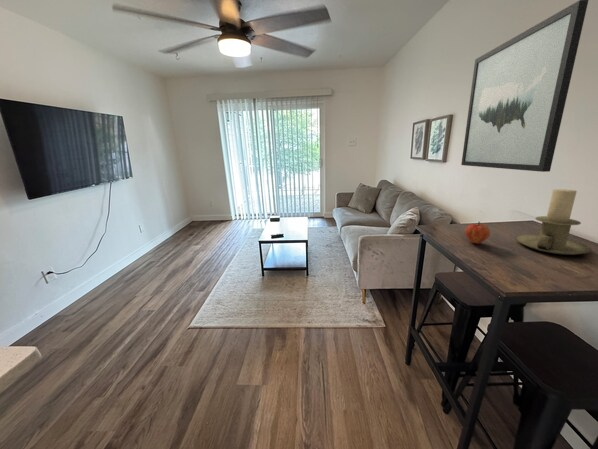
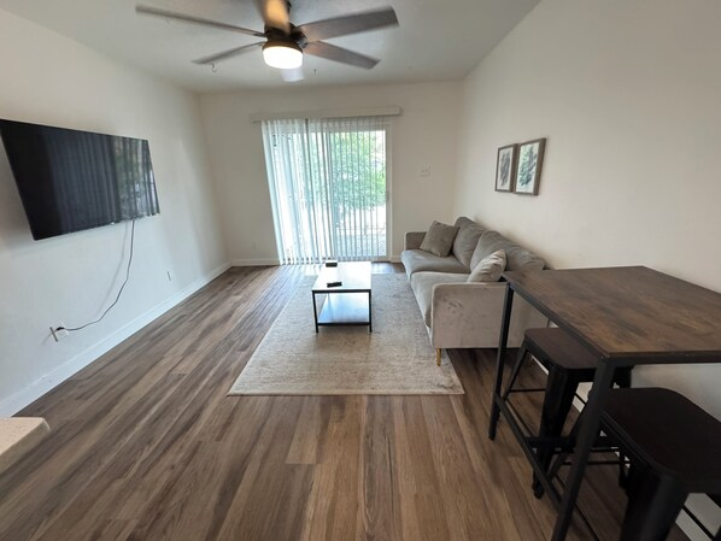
- candle holder (557, 219)
- wall art (506, 106)
- fruit (477, 232)
